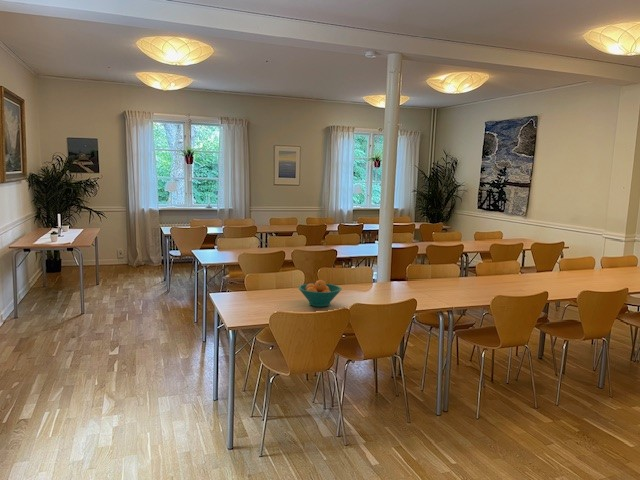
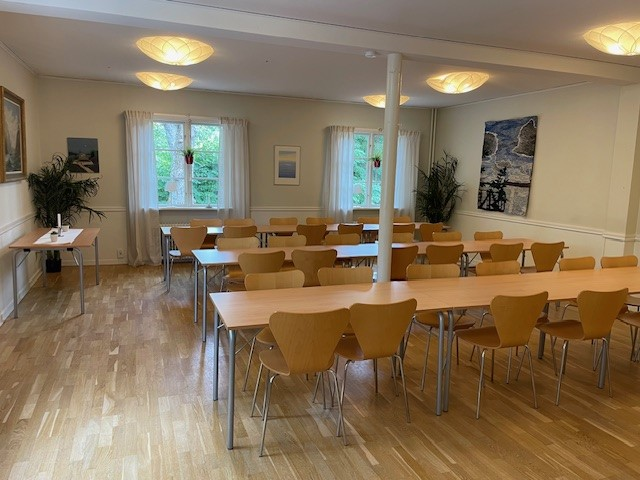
- fruit bowl (319, 292)
